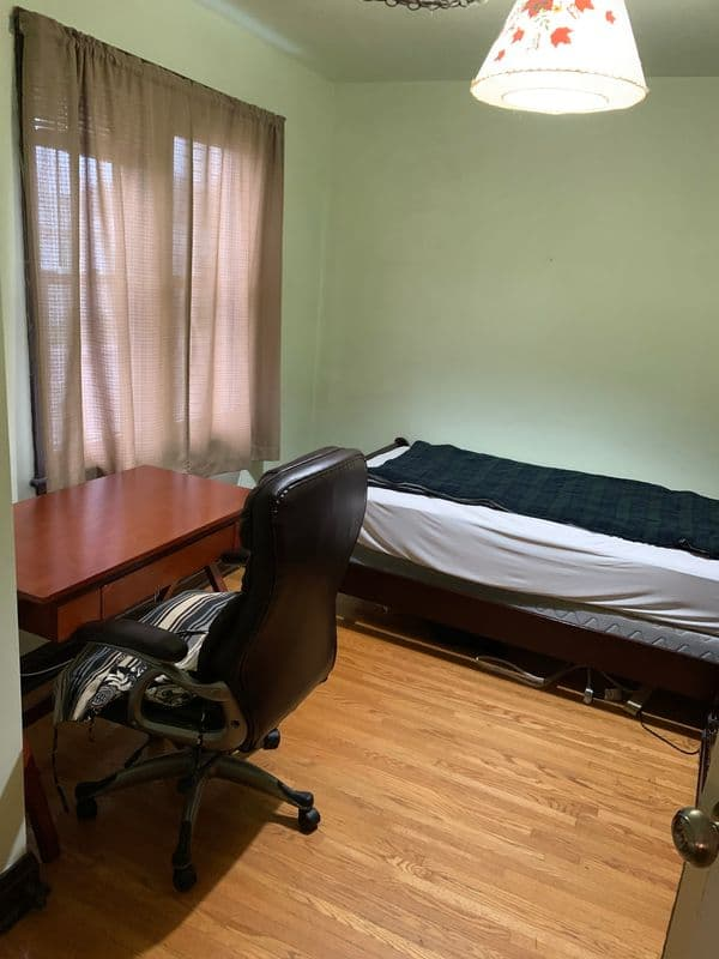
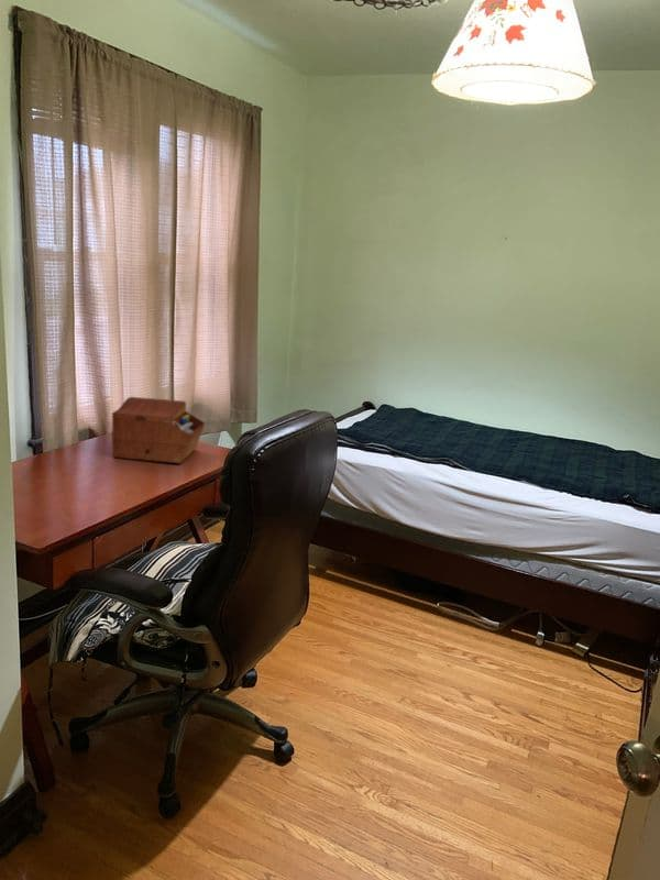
+ sewing box (160, 429)
